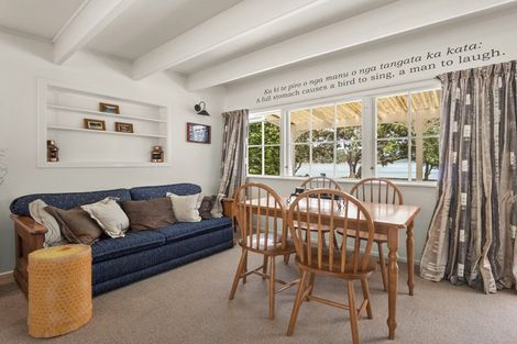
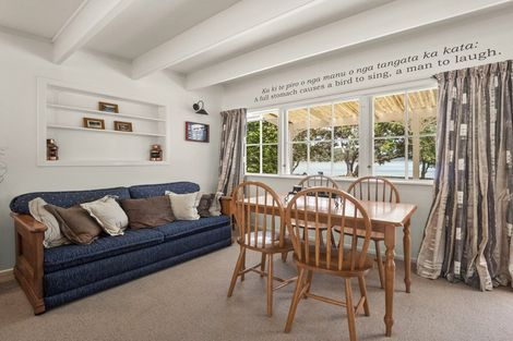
- basket (61, 286)
